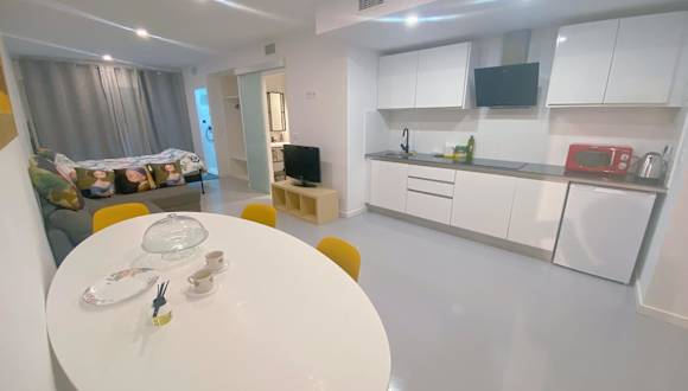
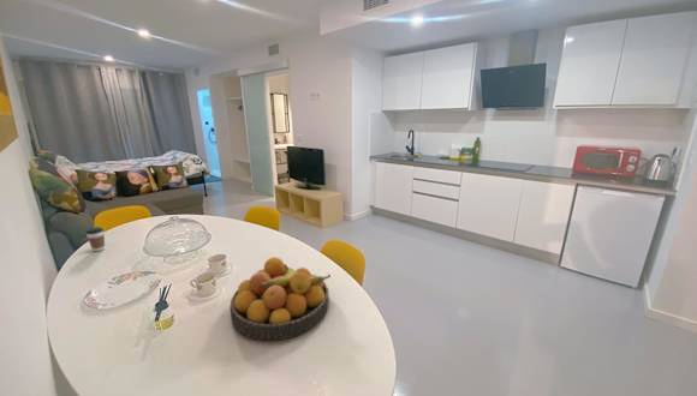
+ coffee cup (96, 239)
+ fruit bowl (280, 288)
